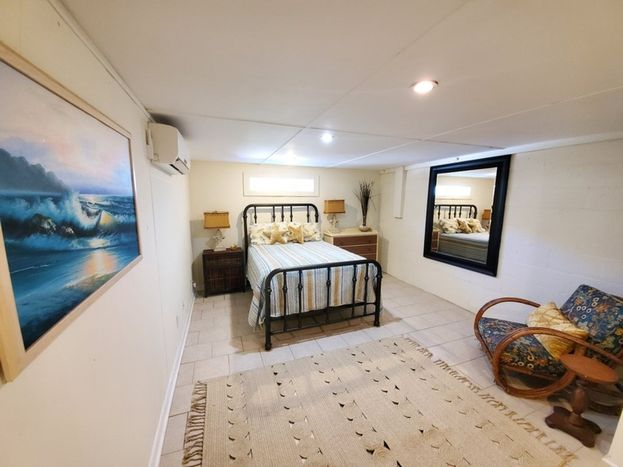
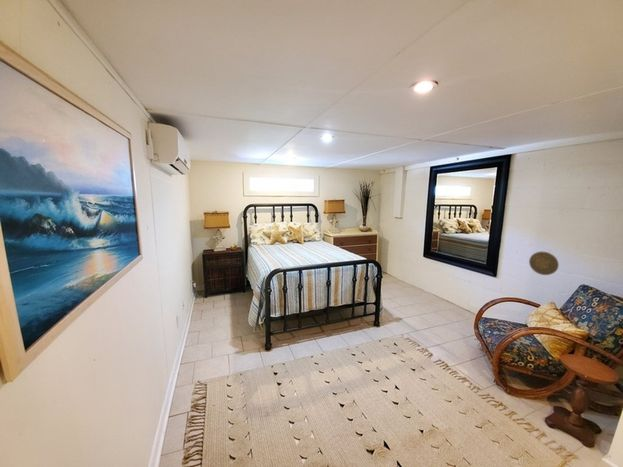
+ decorative plate (542, 263)
